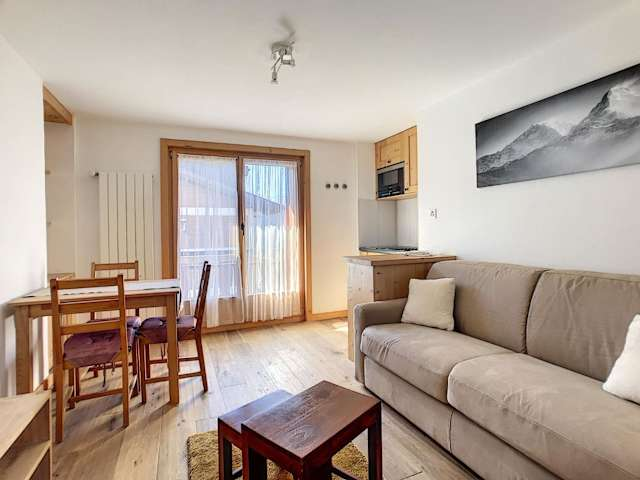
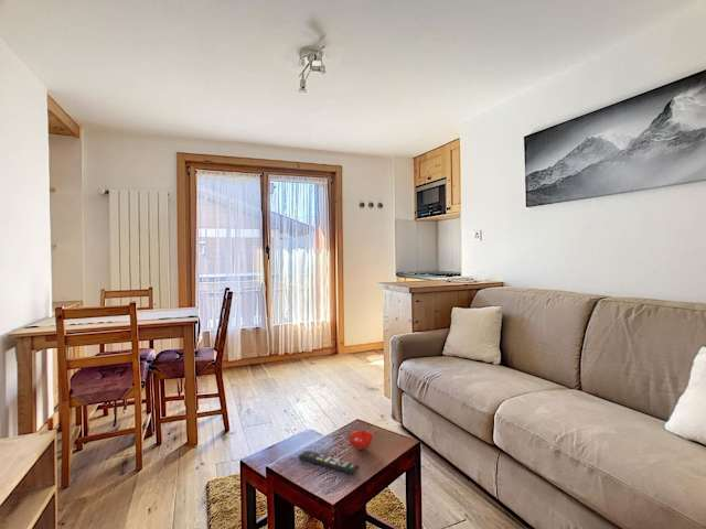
+ fruit (361, 439)
+ remote control (328, 462)
